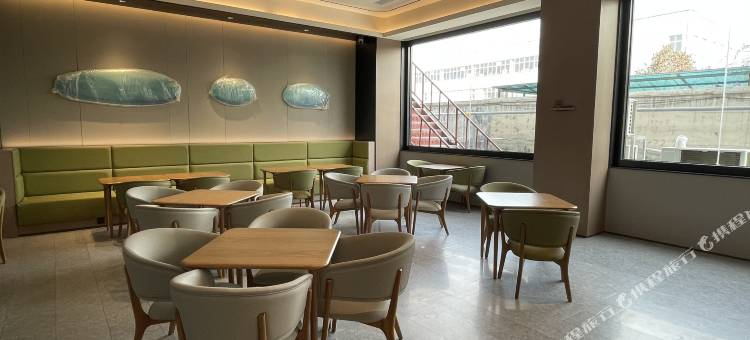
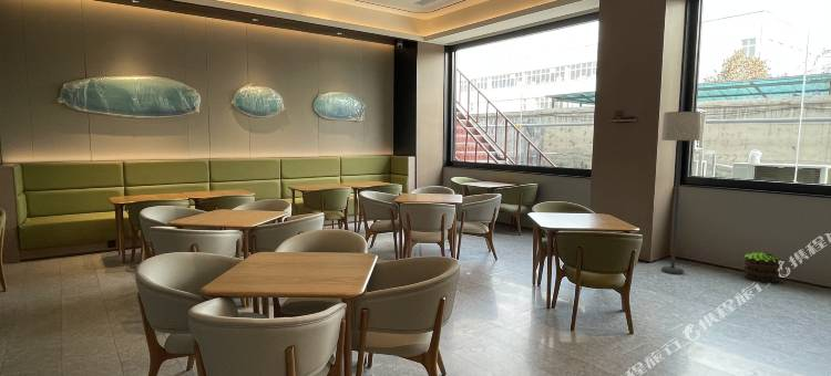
+ lamp (677, 192)
+ potted plant (761, 265)
